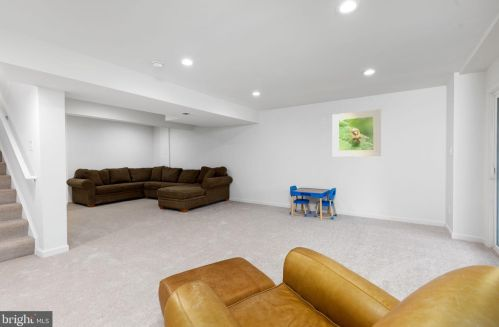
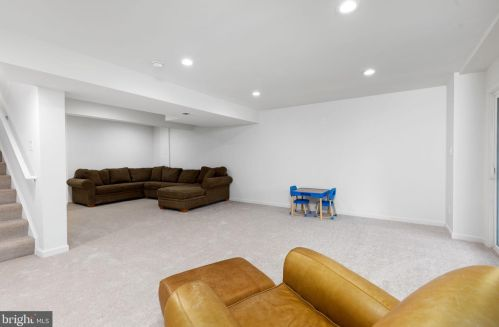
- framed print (355, 134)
